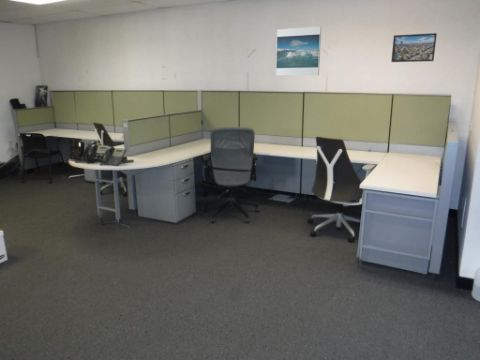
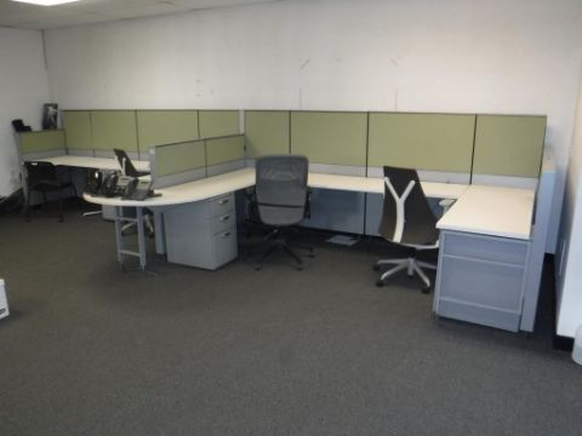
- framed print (413, 48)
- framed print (297, 52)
